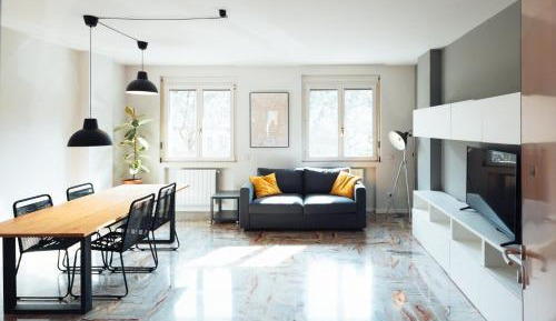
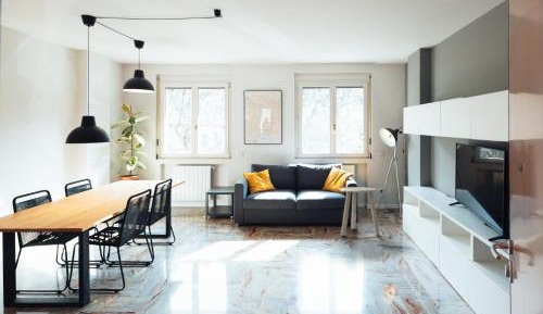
+ side table (355, 211)
